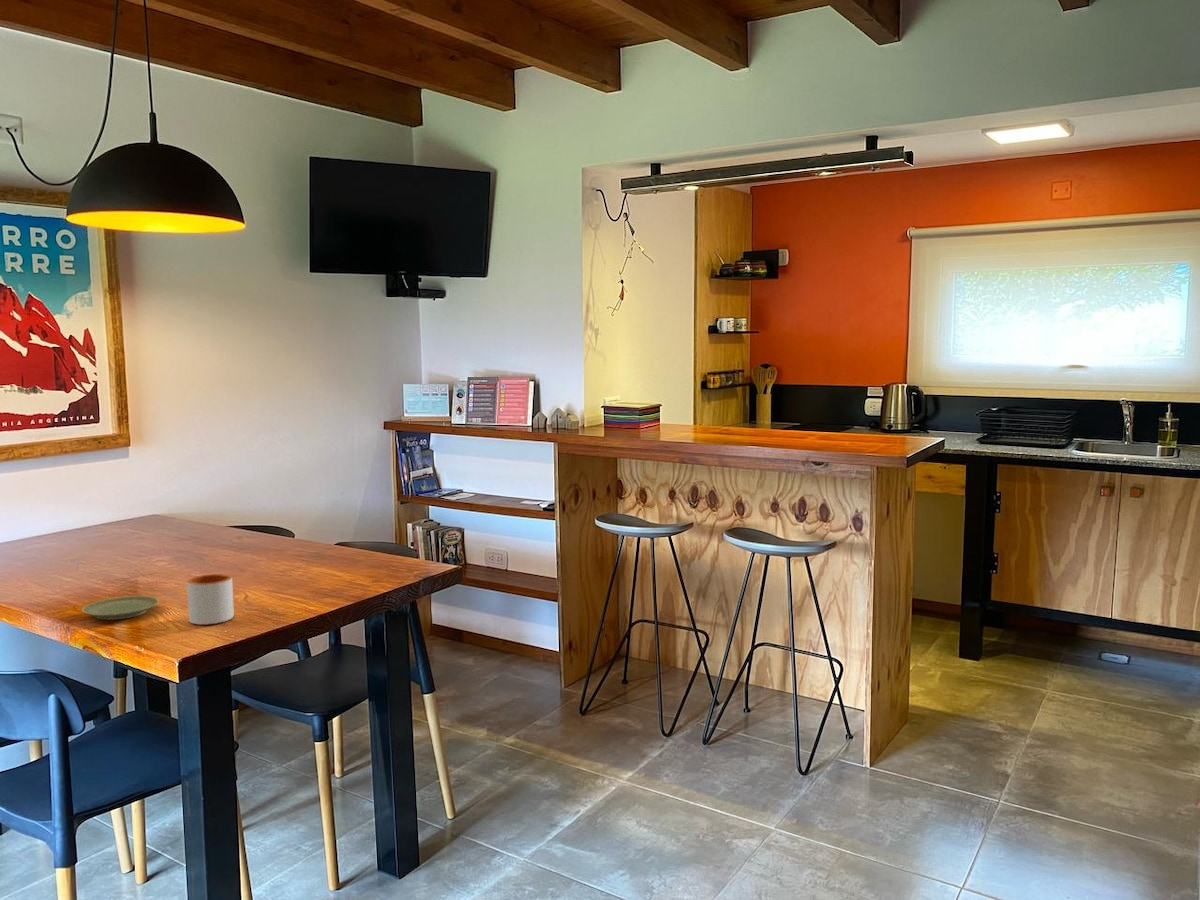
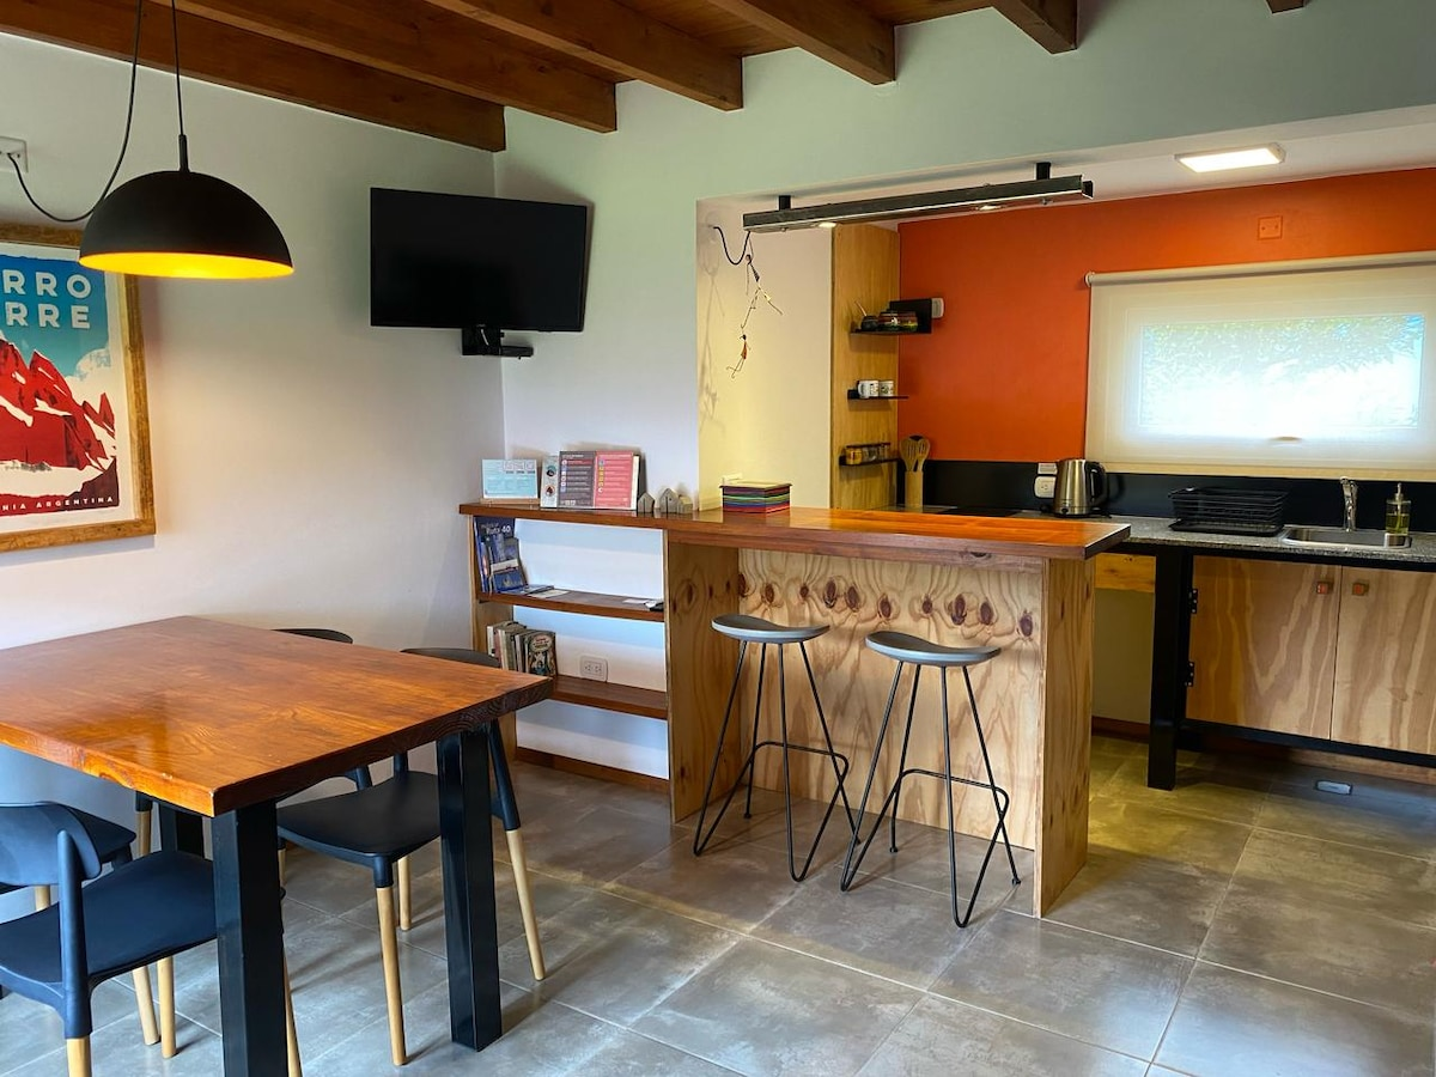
- plate (121, 609)
- mug (207, 597)
